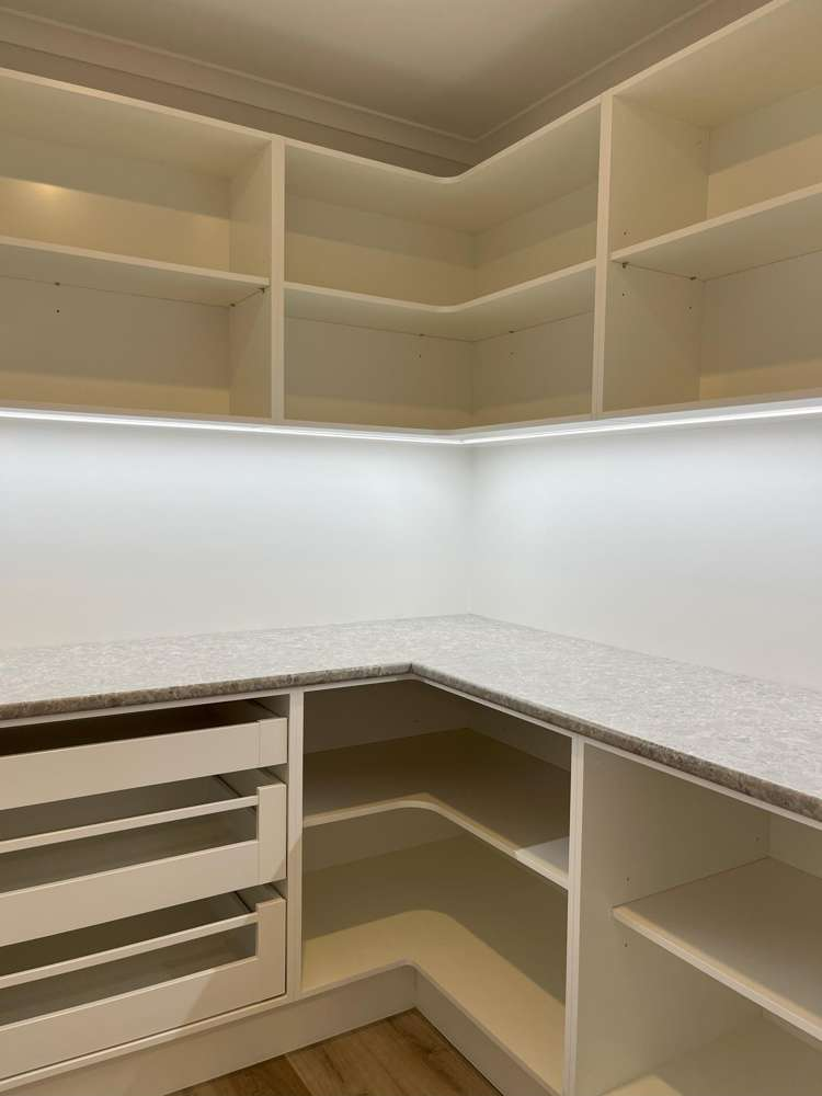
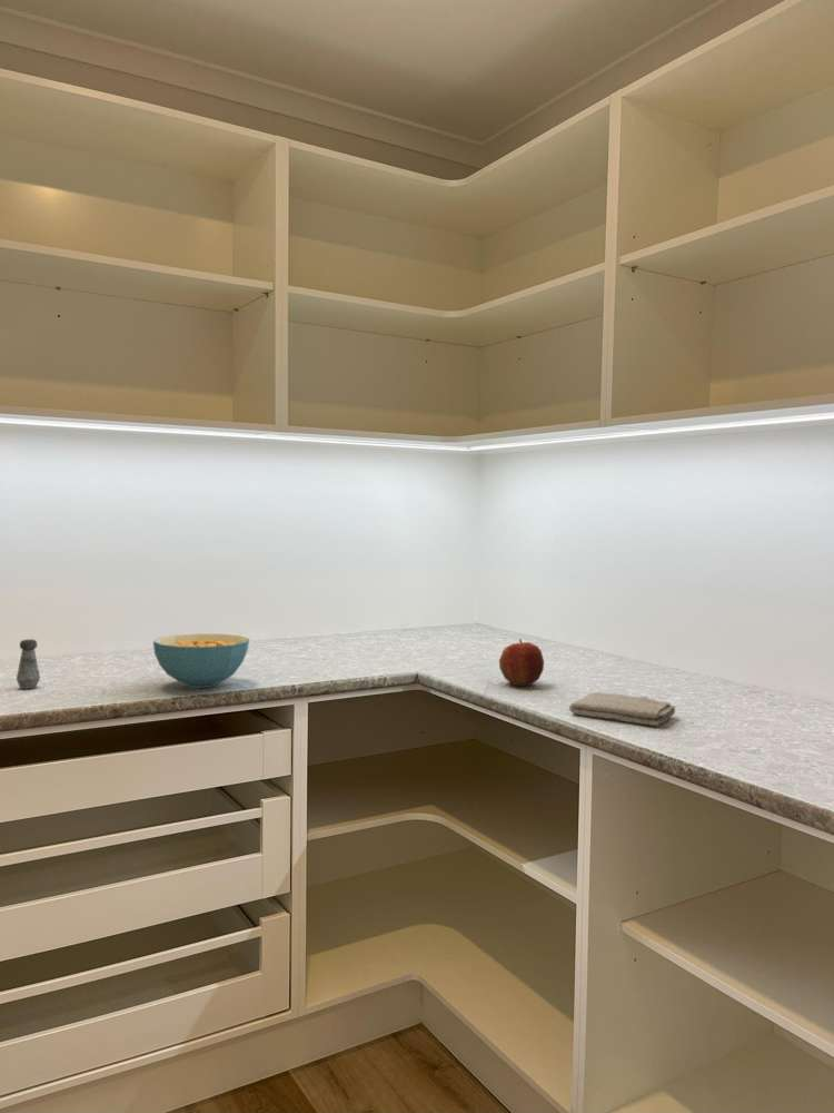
+ cereal bowl (201, 662)
+ salt shaker (28, 663)
+ apple (522, 661)
+ washcloth (622, 707)
